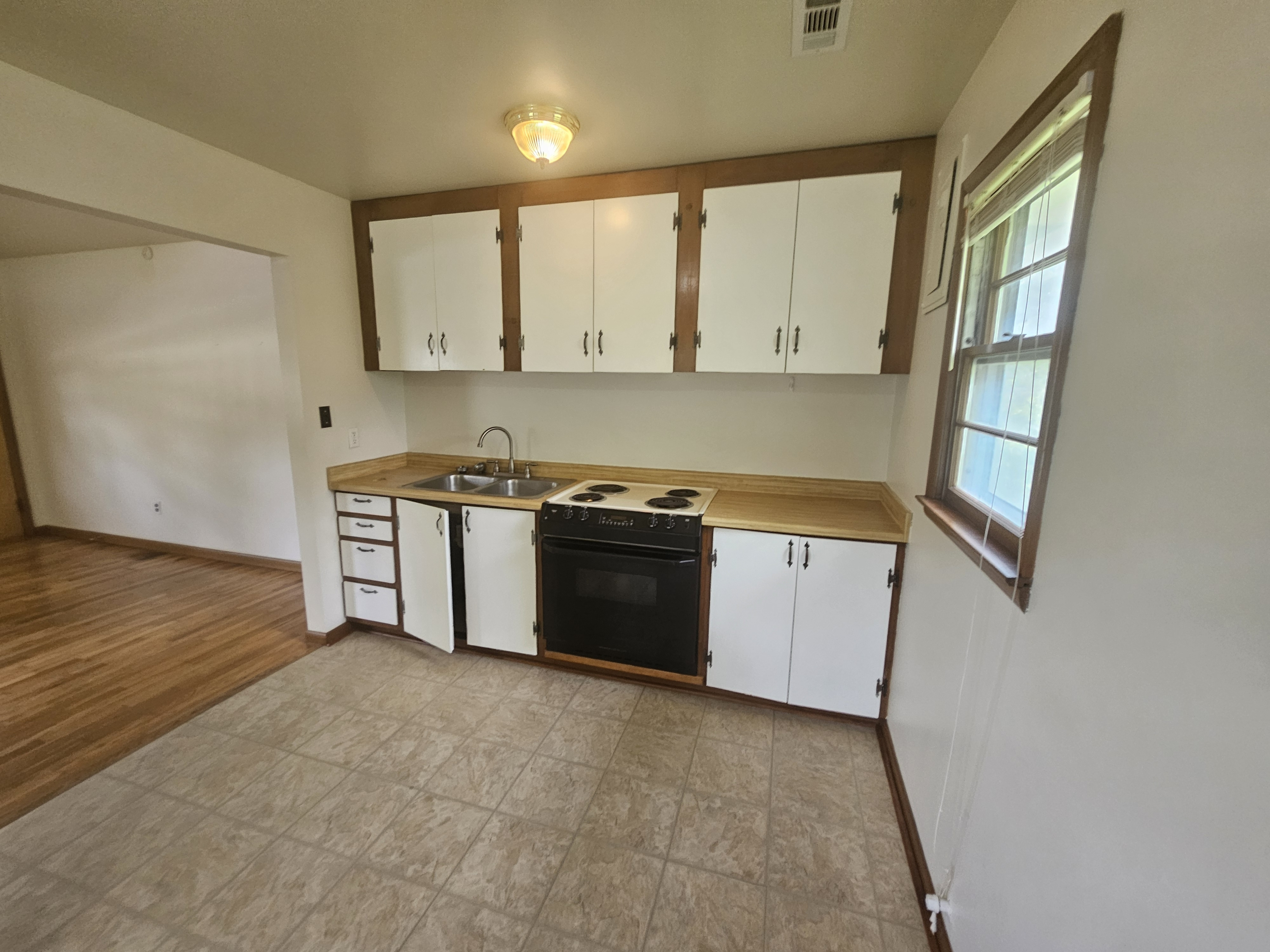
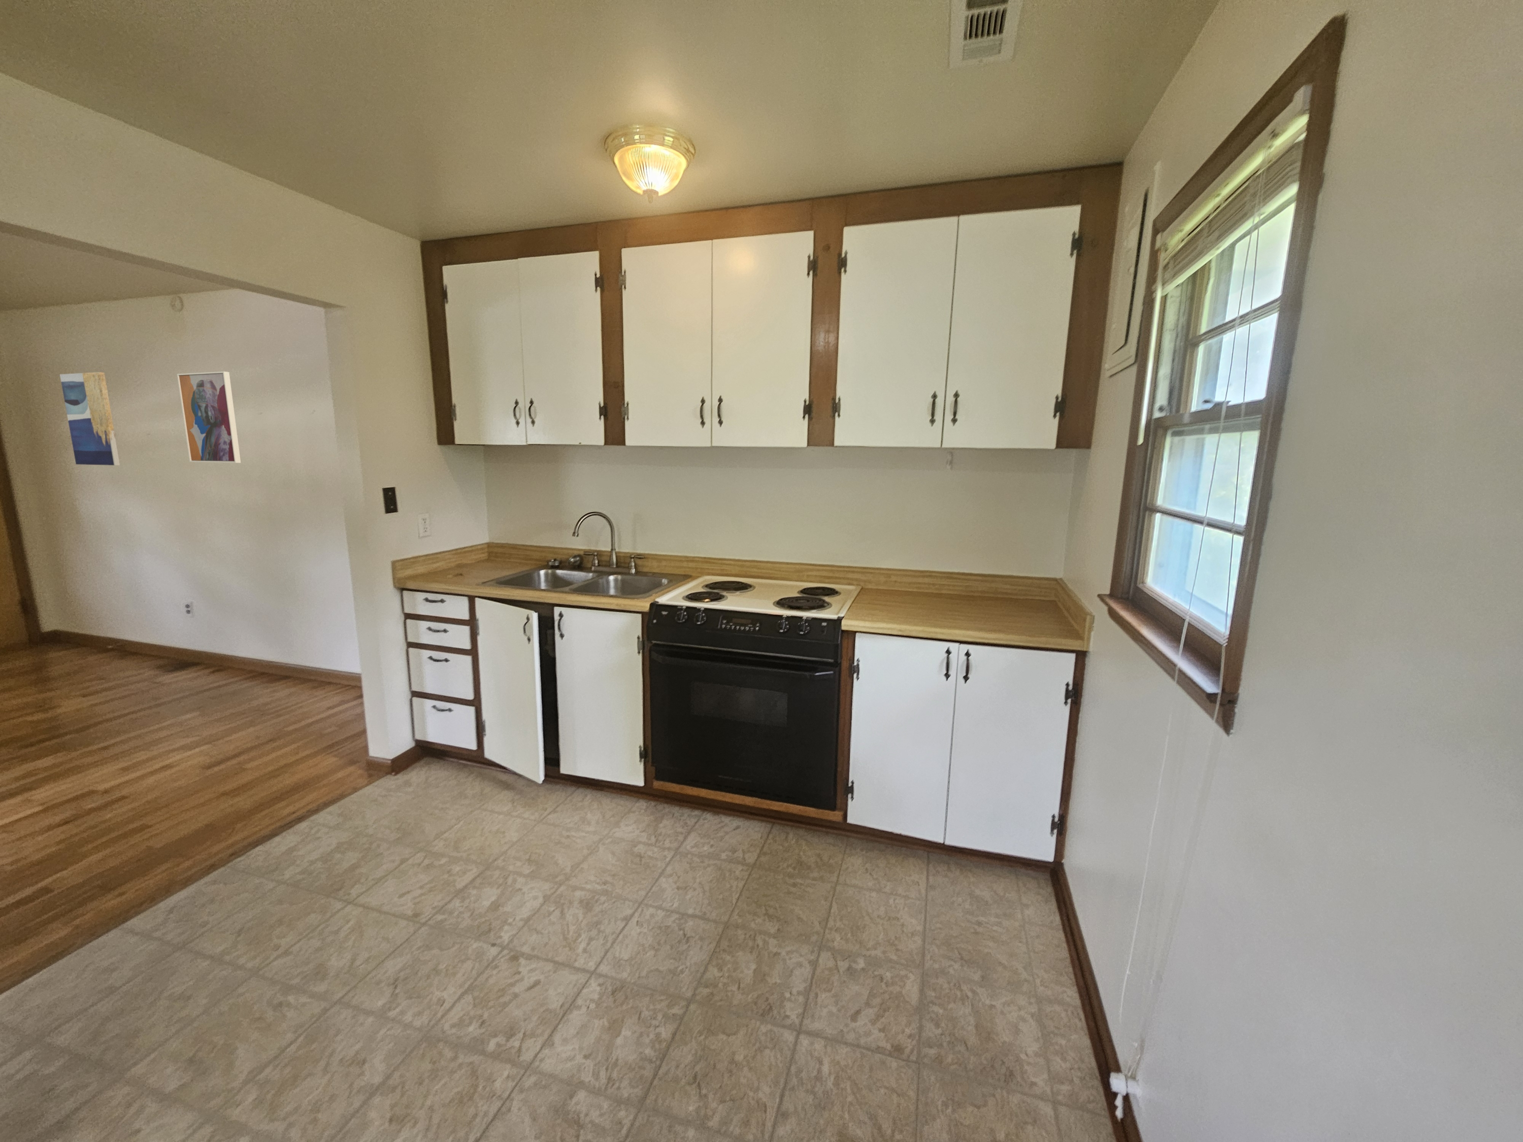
+ wall art (90, 420)
+ wall art (209, 419)
